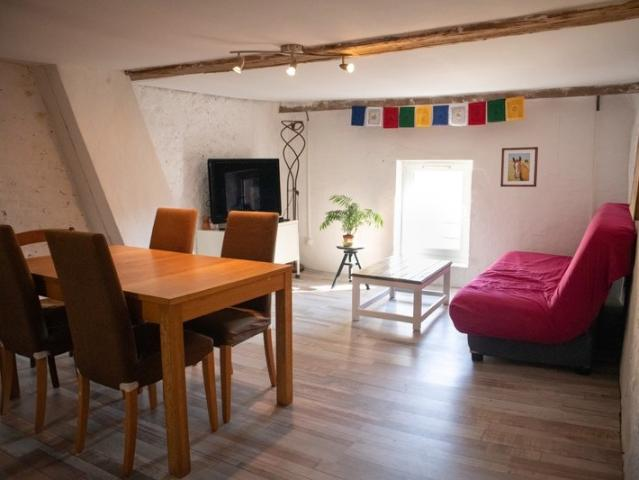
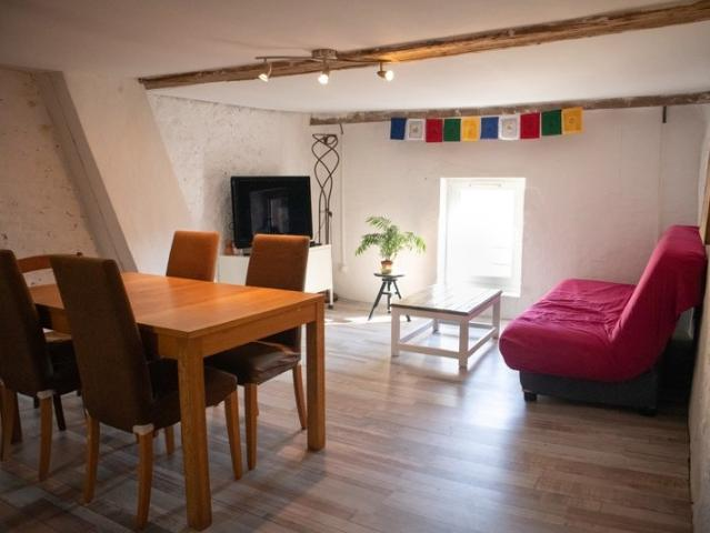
- wall art (518, 167)
